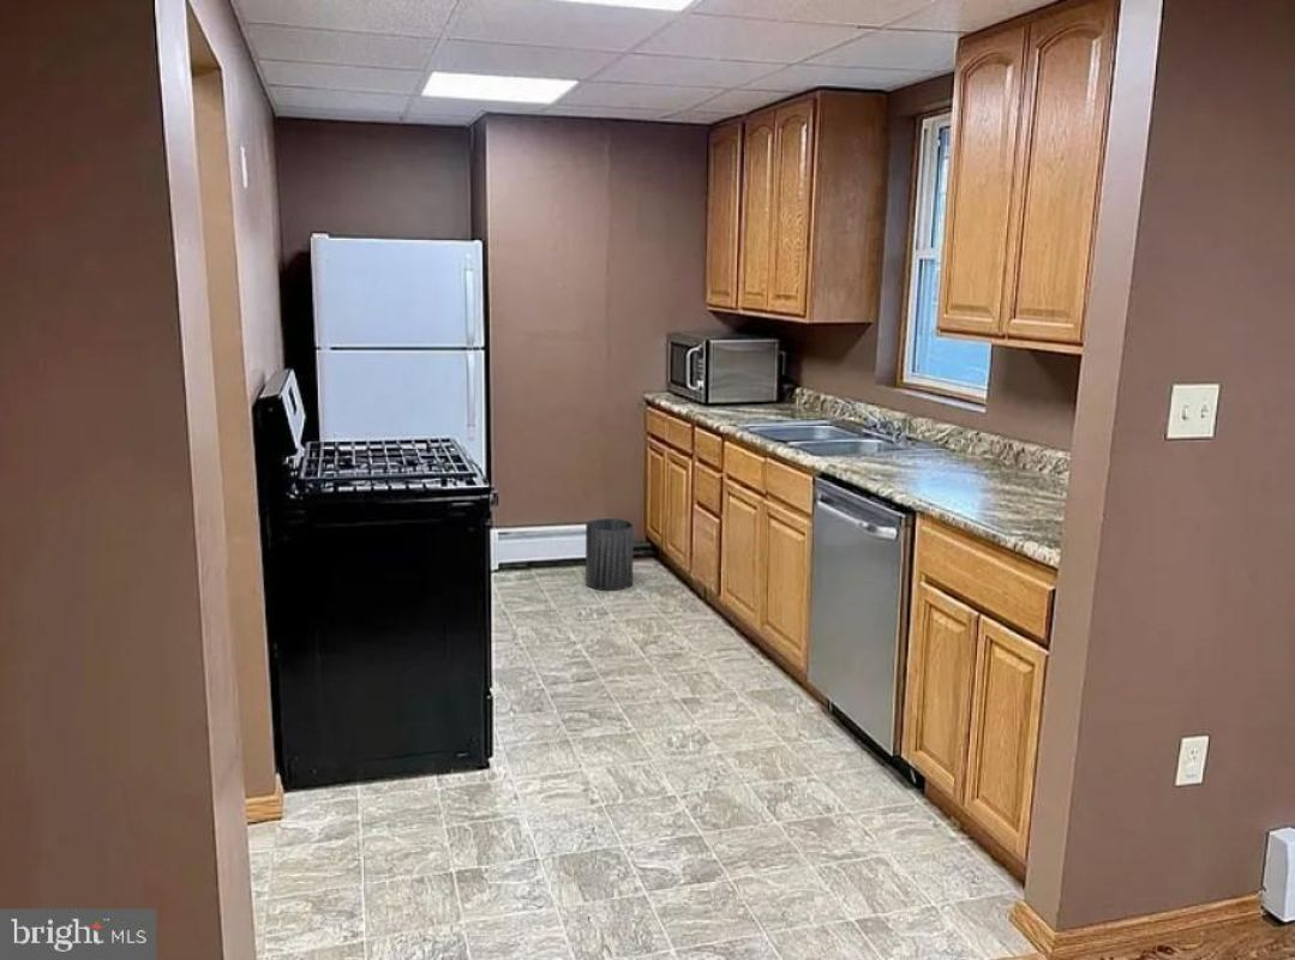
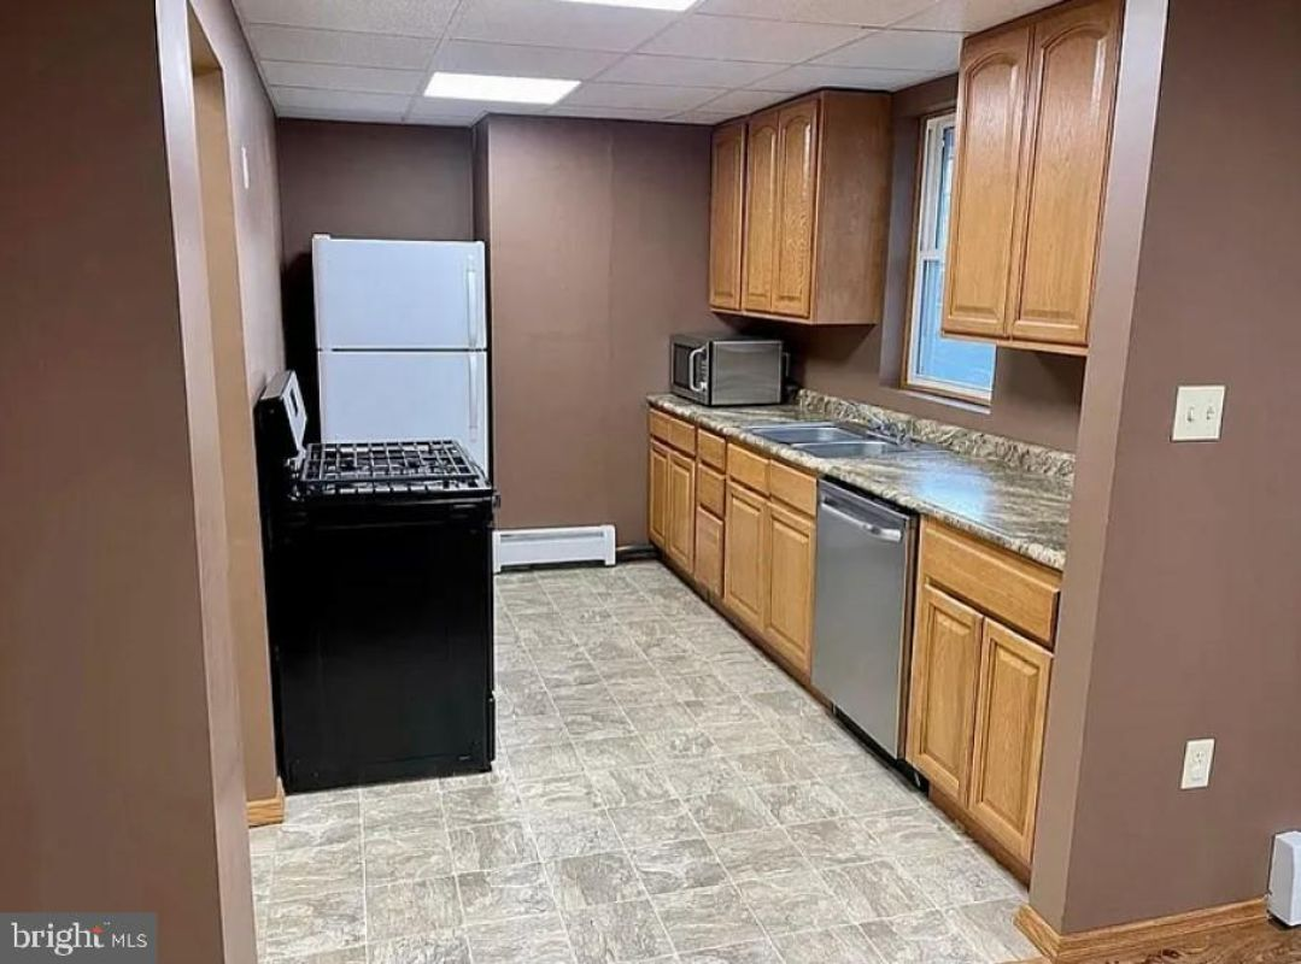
- trash can (608, 553)
